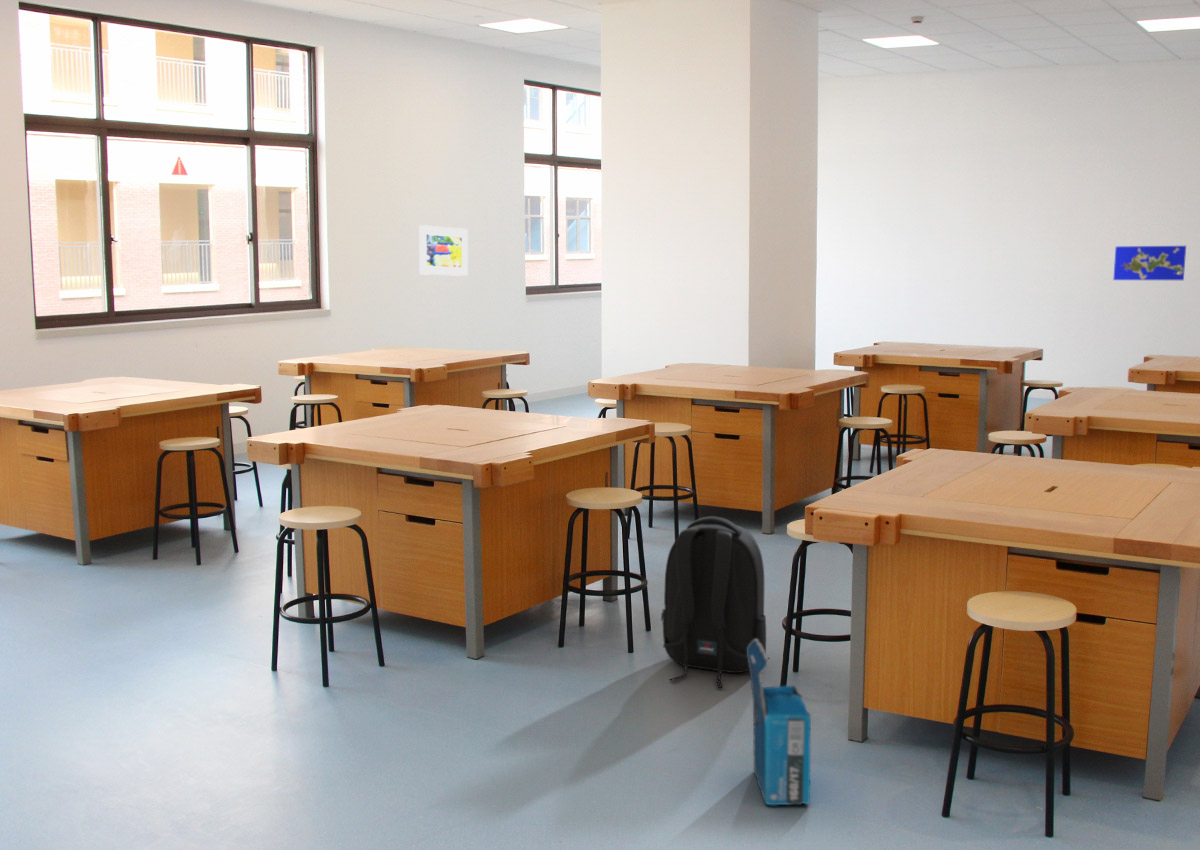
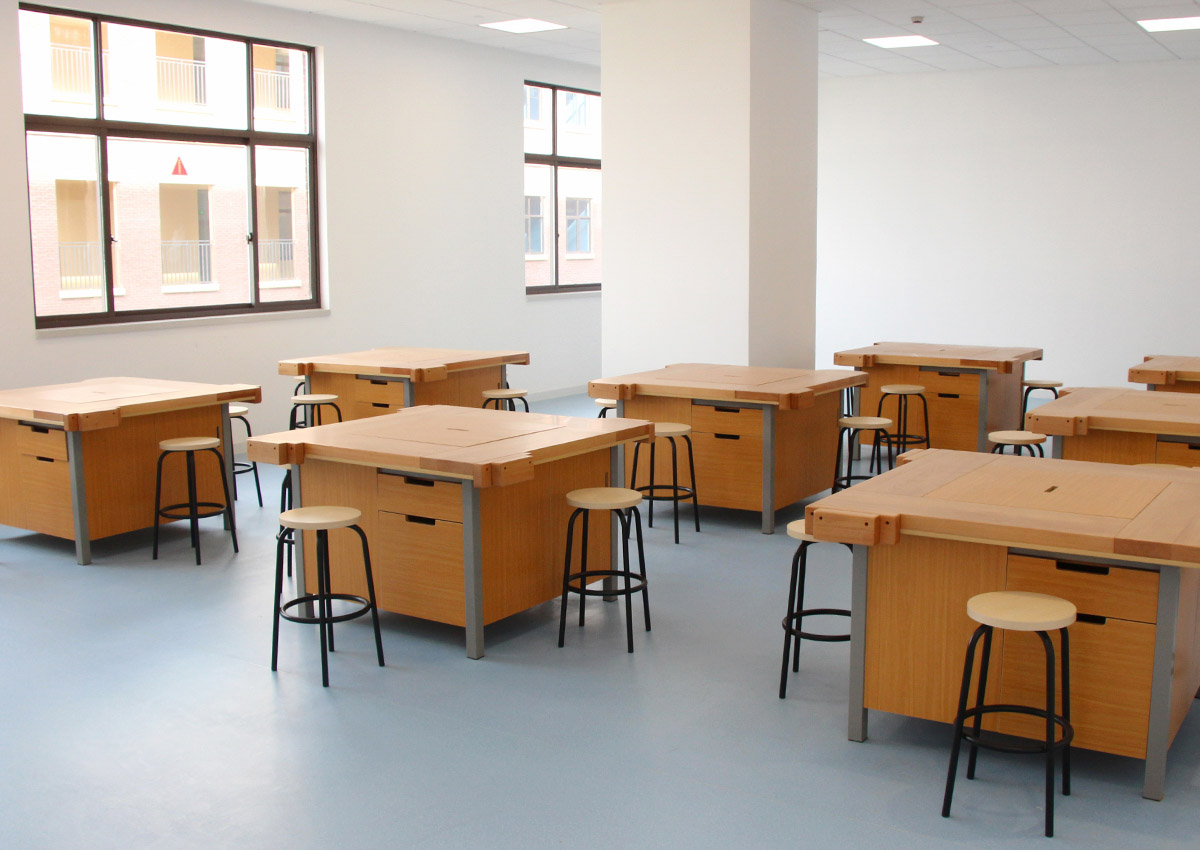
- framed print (444, 251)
- world map (1149, 263)
- backpack (712, 593)
- cardboard box (777, 718)
